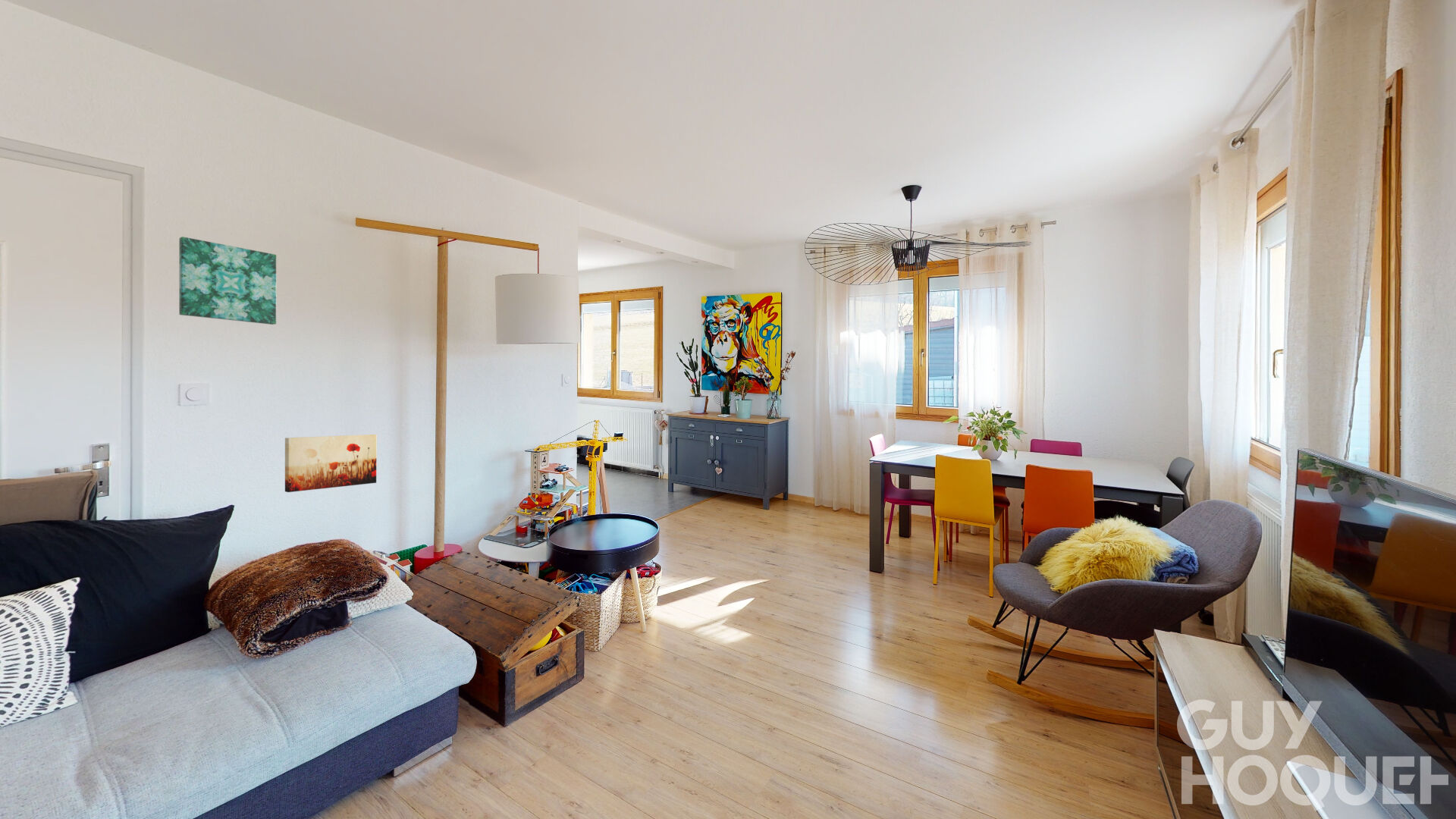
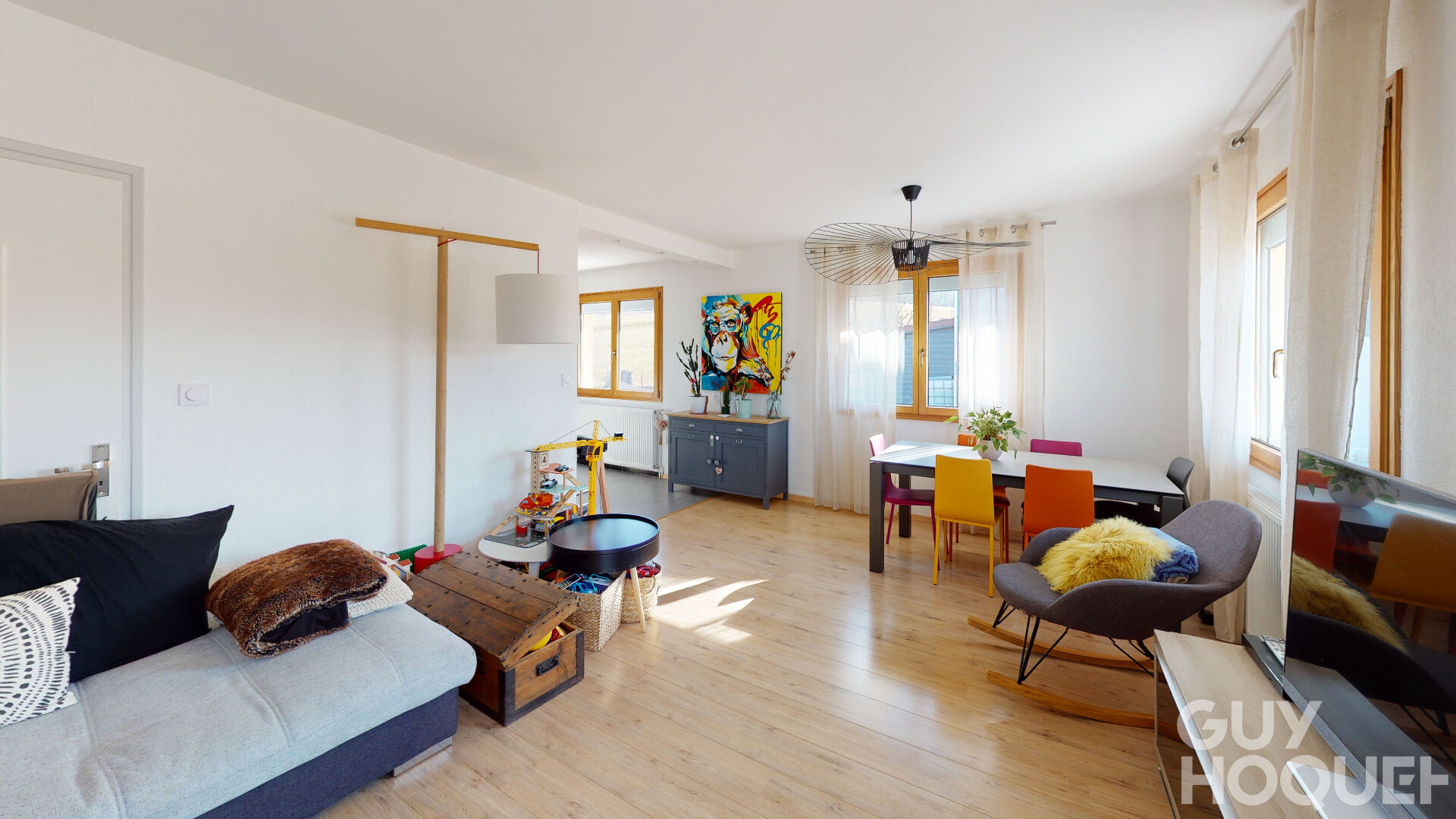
- wall art (333, 461)
- wall art (230, 283)
